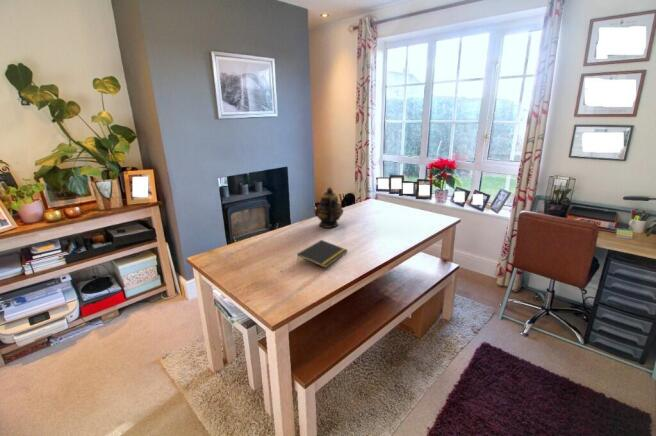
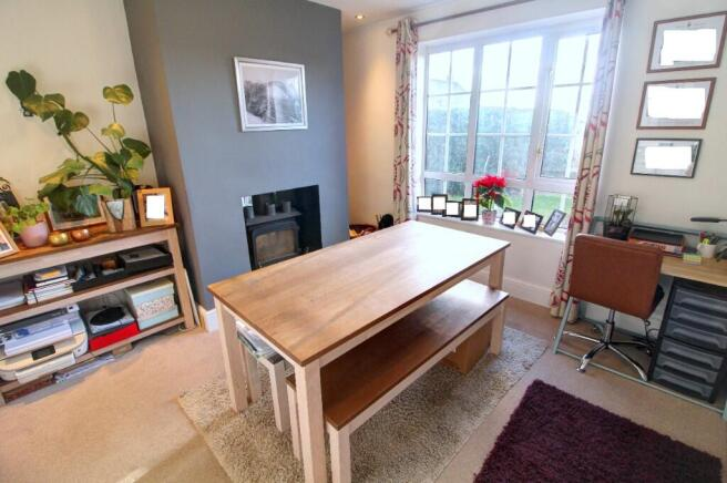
- teapot (329, 206)
- notepad (323, 252)
